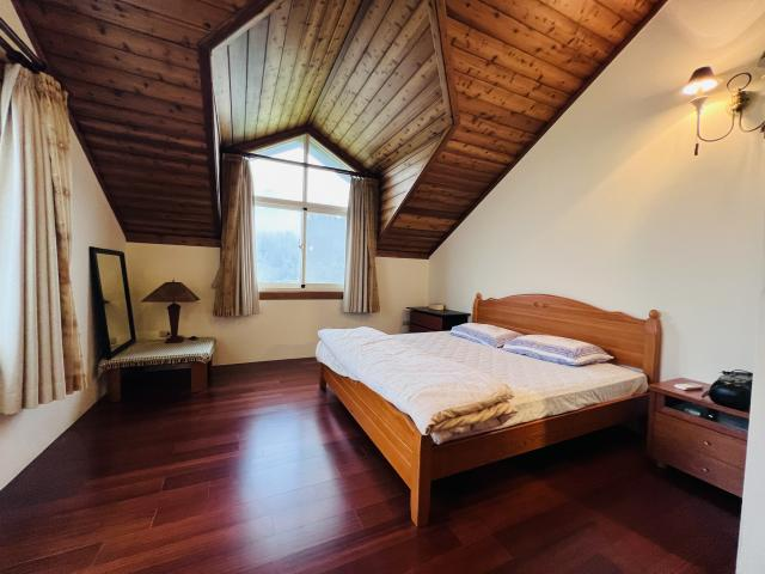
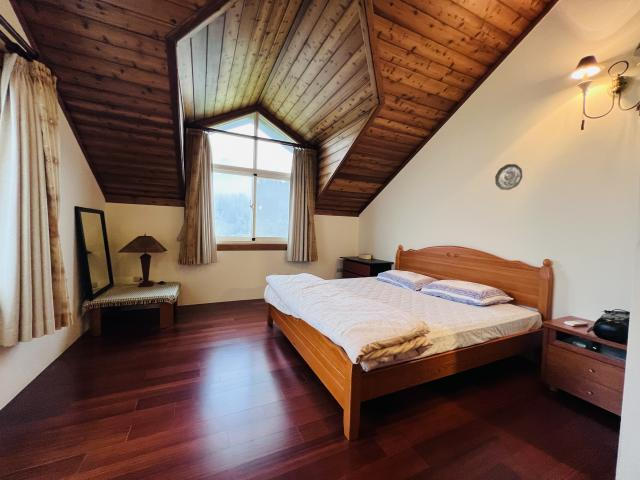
+ decorative plate (508, 177)
